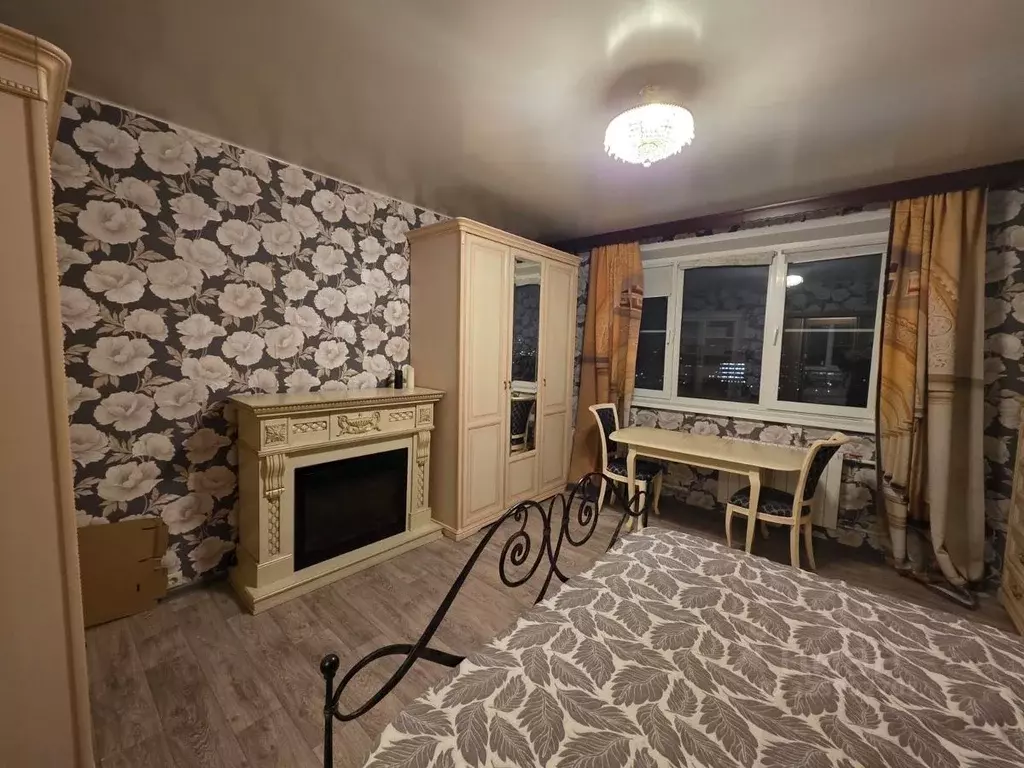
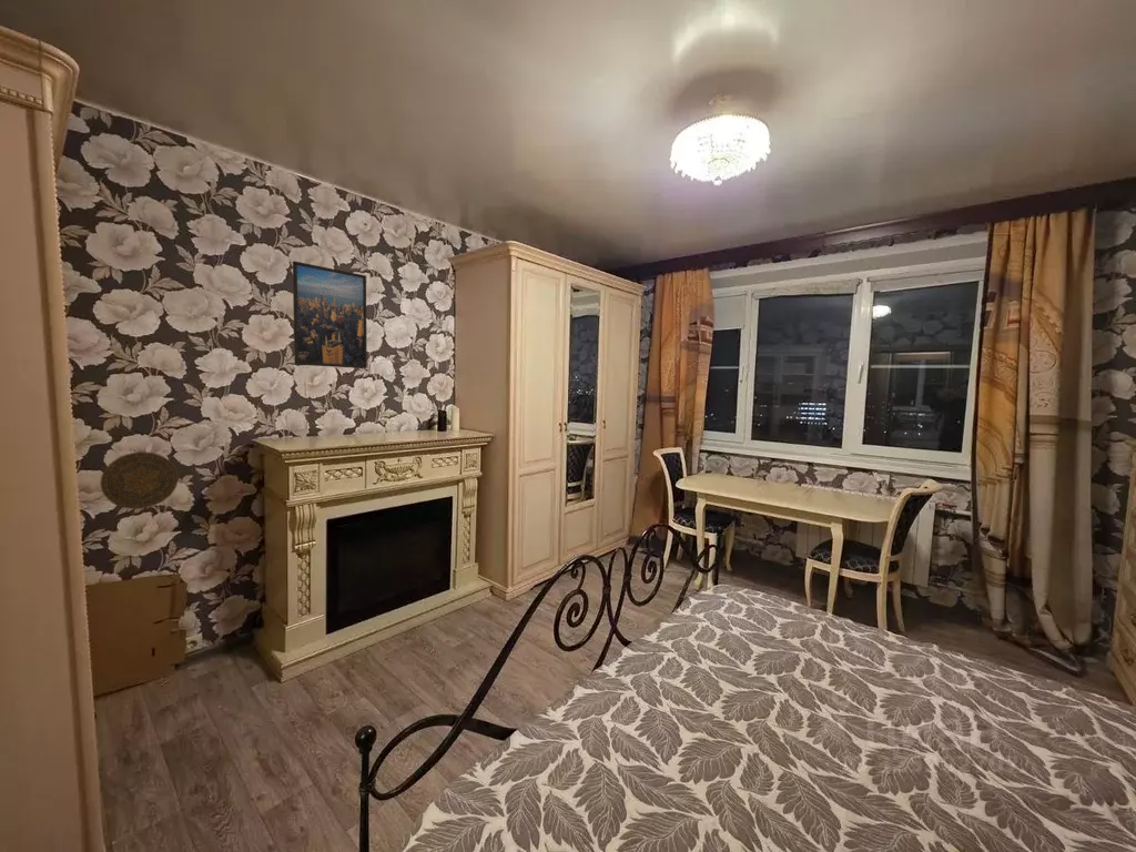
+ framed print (332, 317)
+ decorative plate (141, 480)
